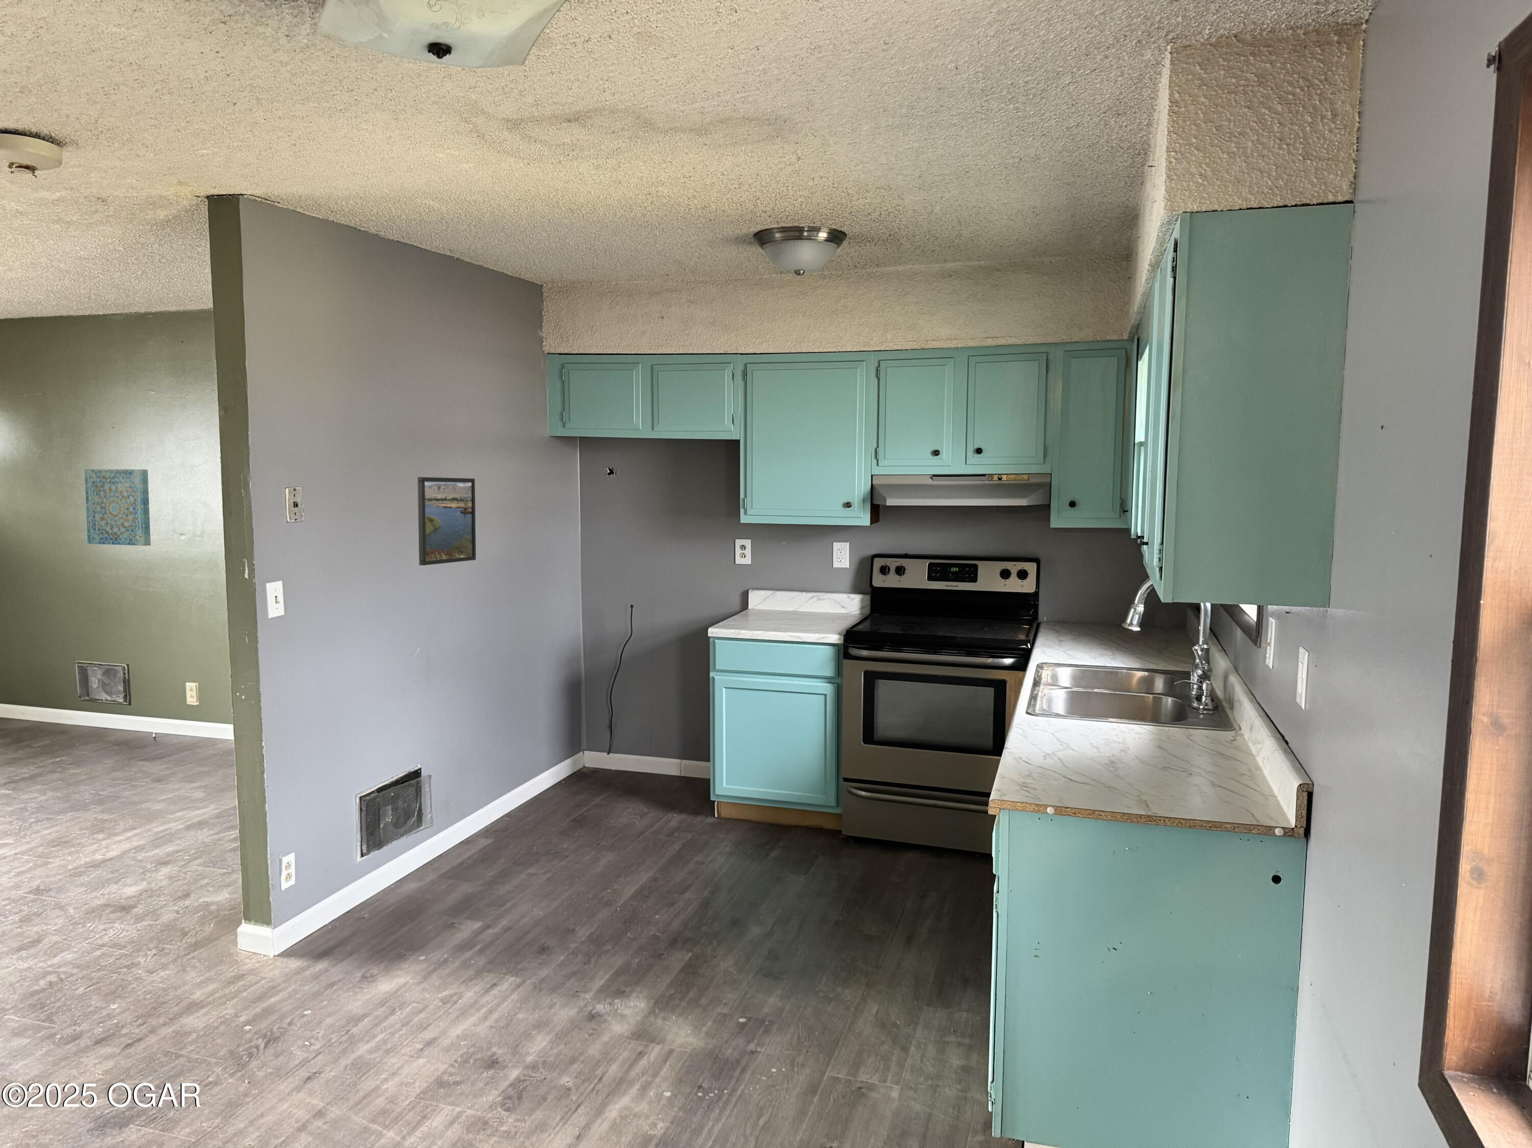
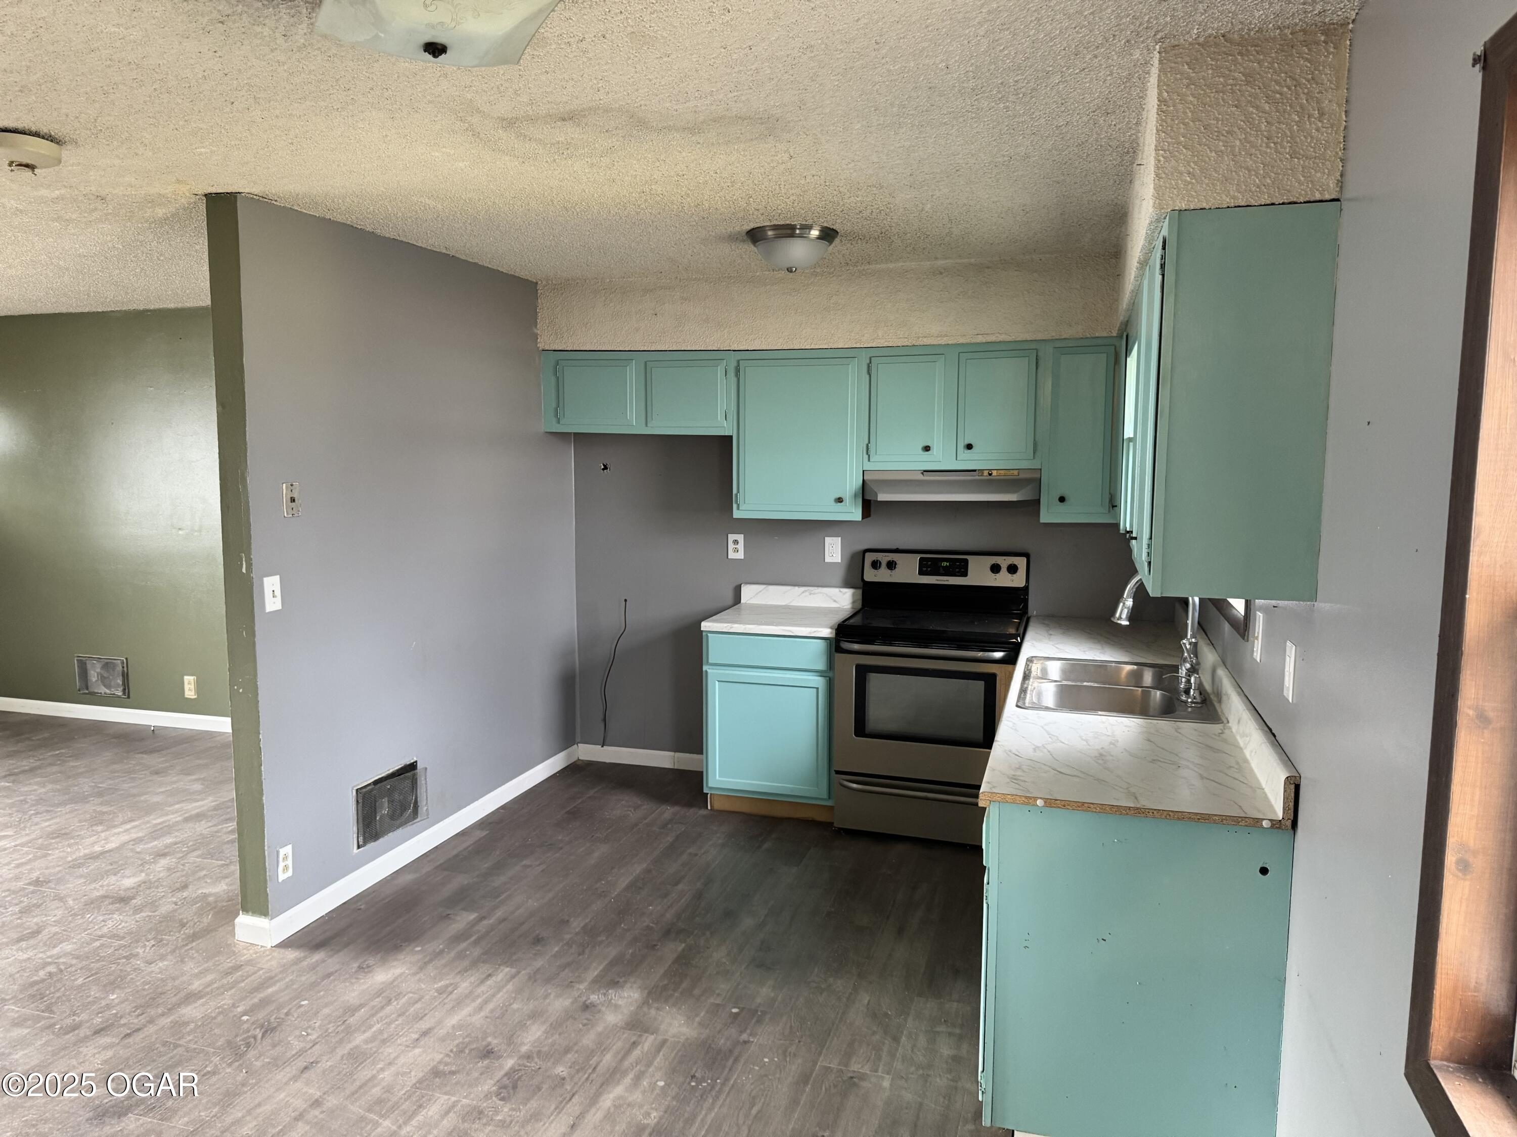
- wall art (117, 506)
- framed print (448, 520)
